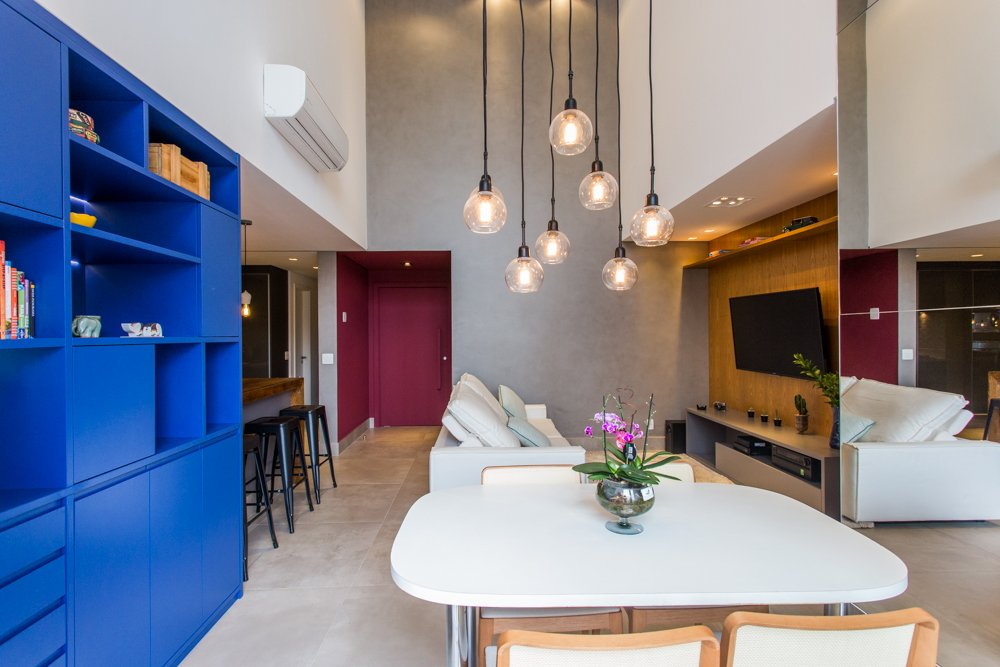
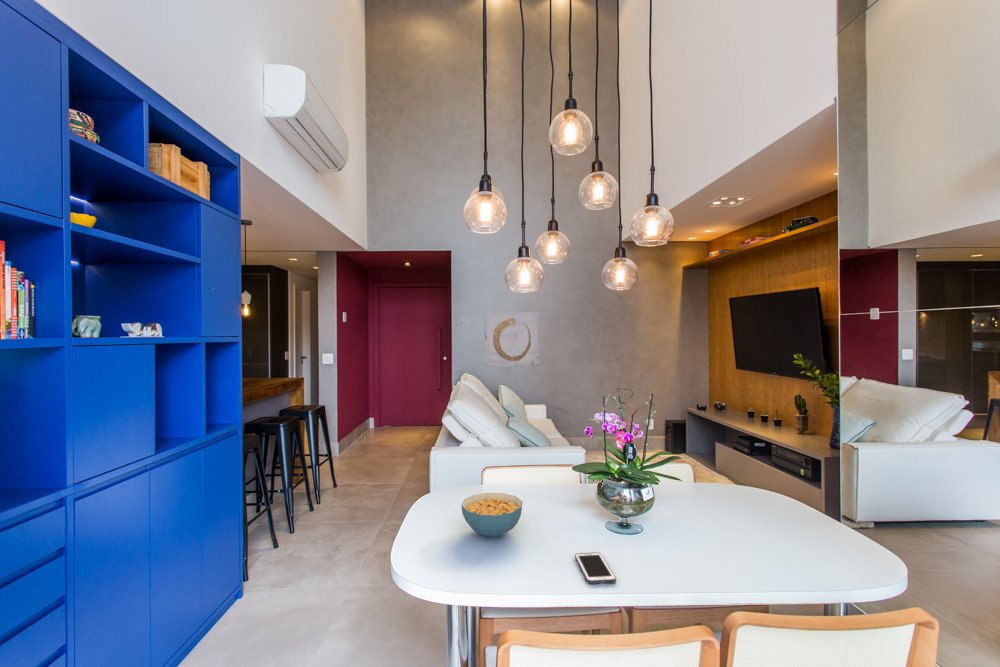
+ cell phone (594, 567)
+ wall art (511, 339)
+ cereal bowl (492, 518)
